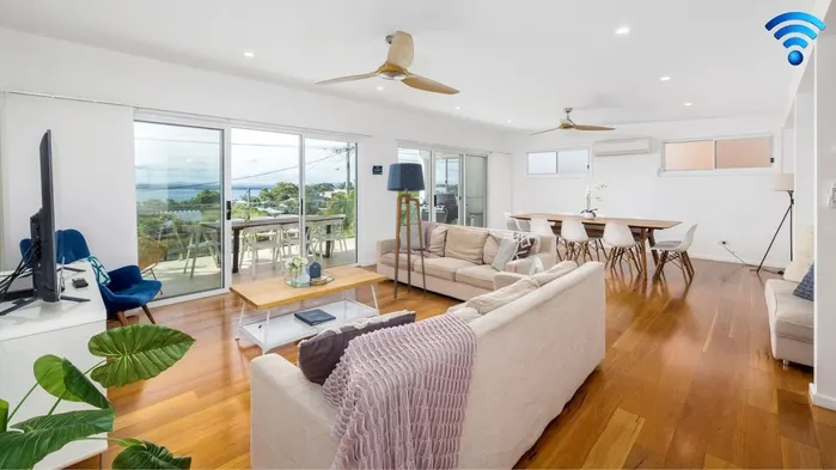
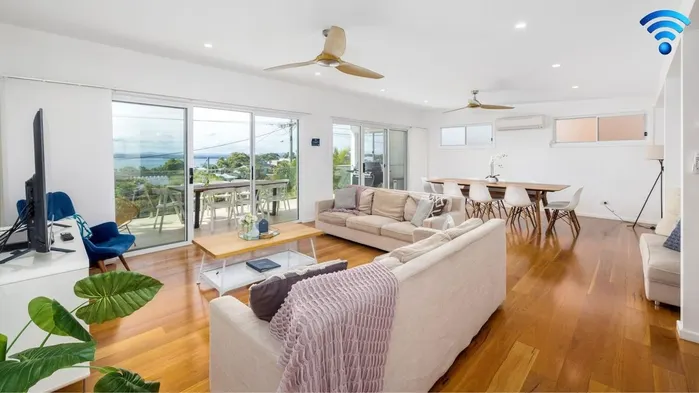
- floor lamp (407, 231)
